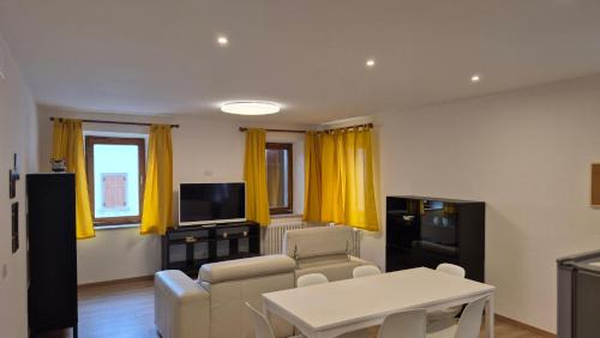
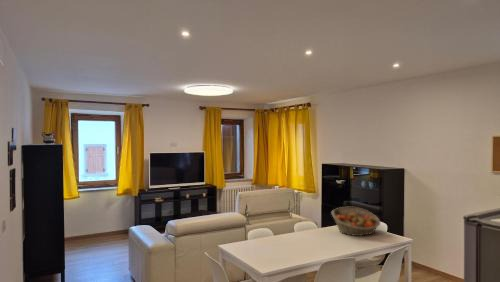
+ fruit basket (355, 220)
